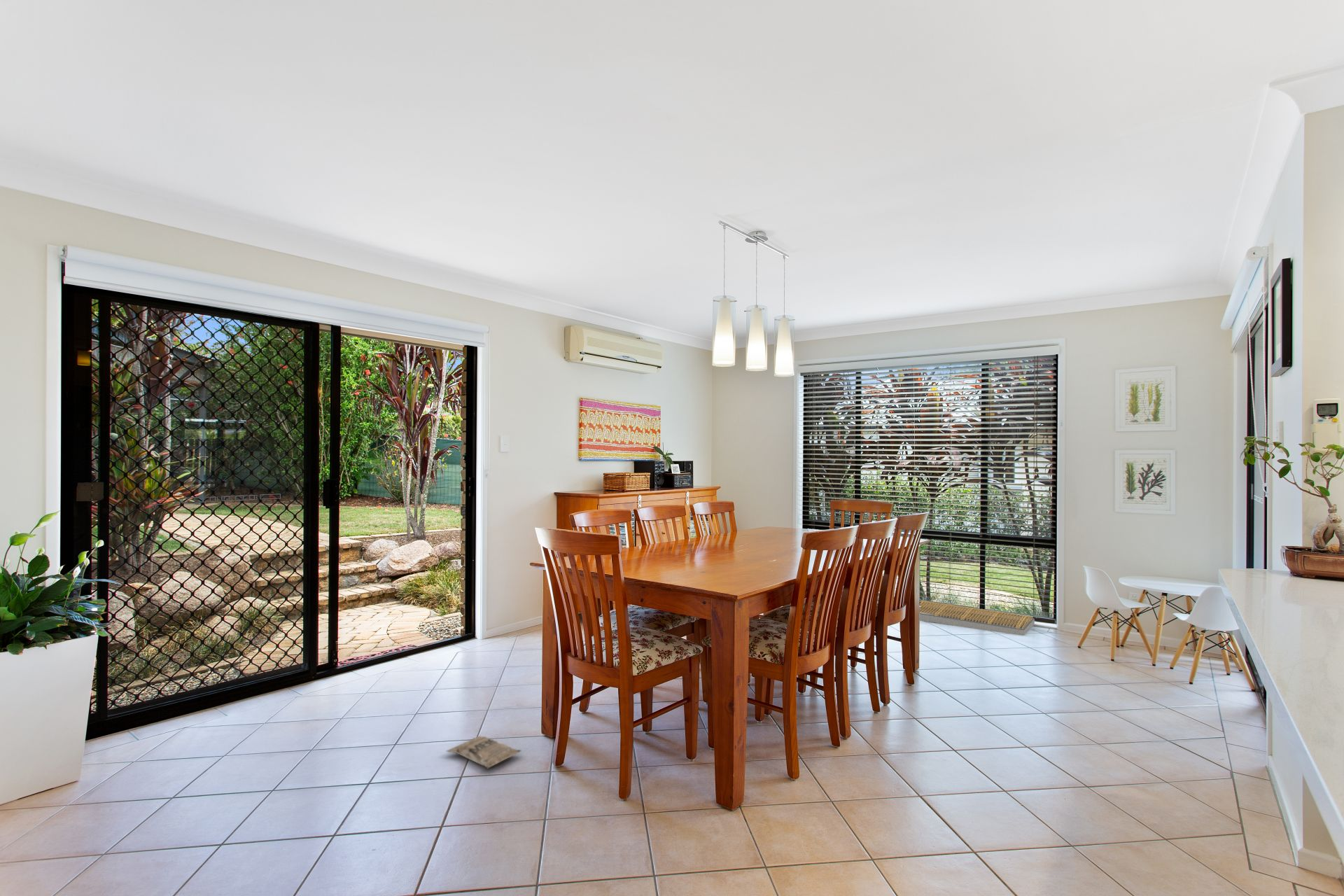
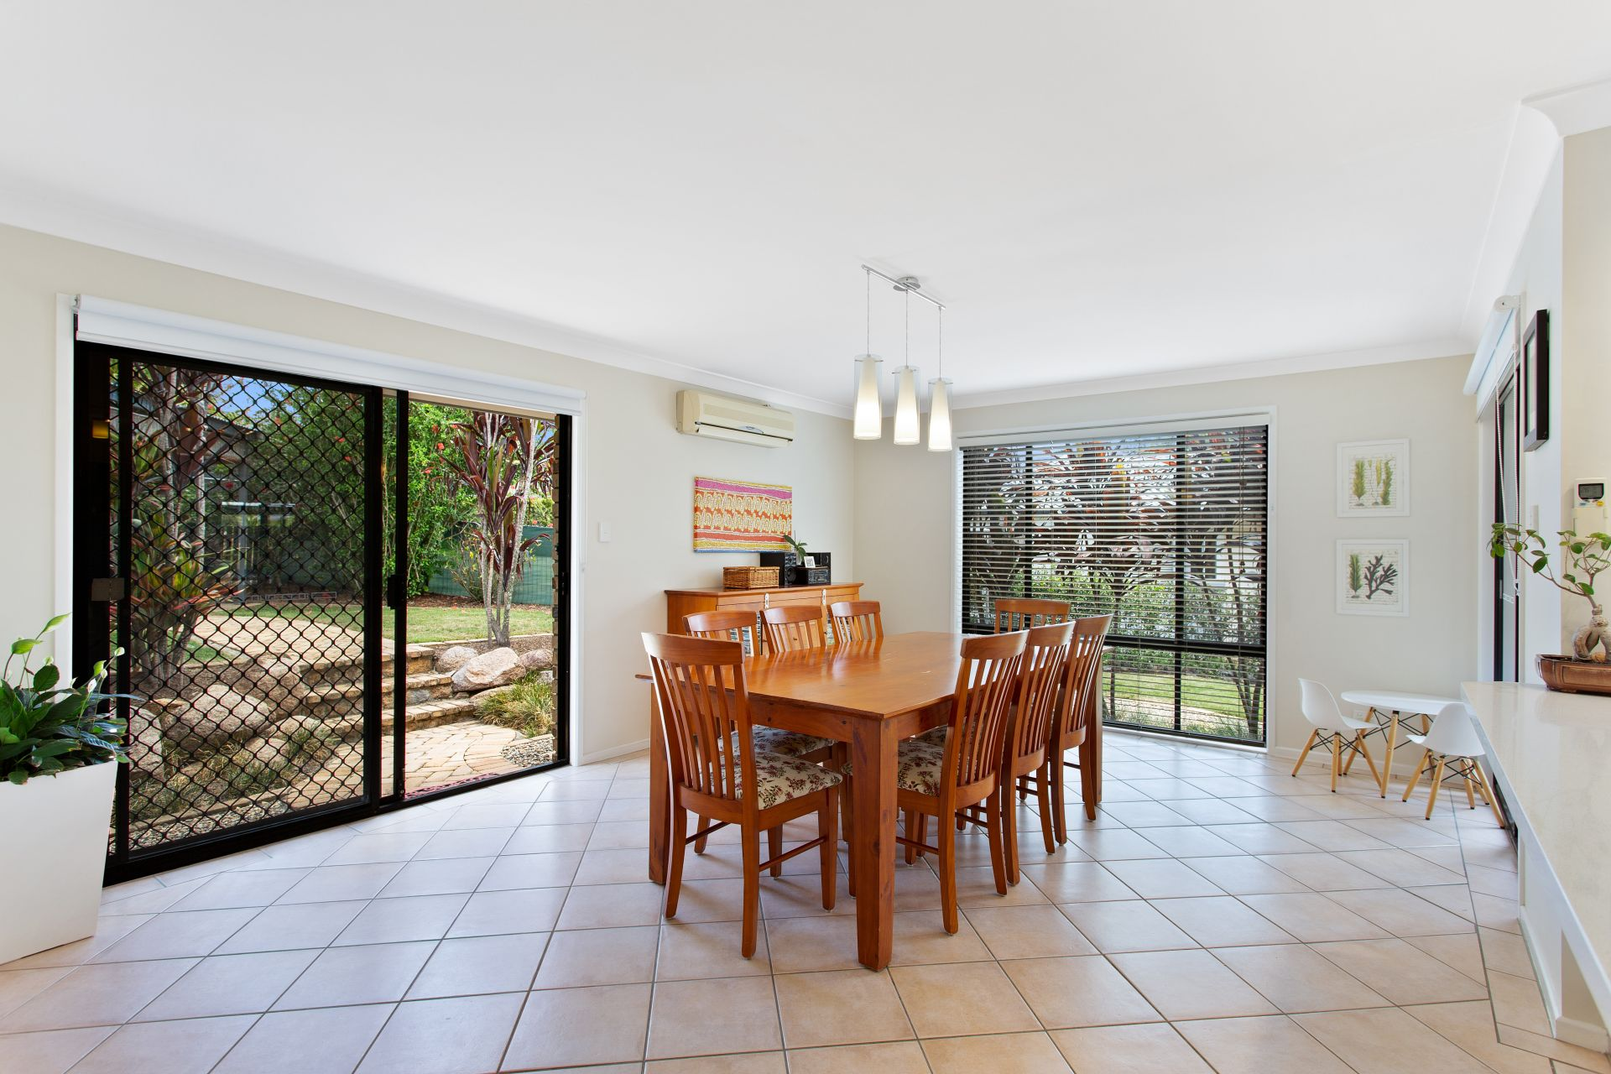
- basket (969, 615)
- bag (484, 750)
